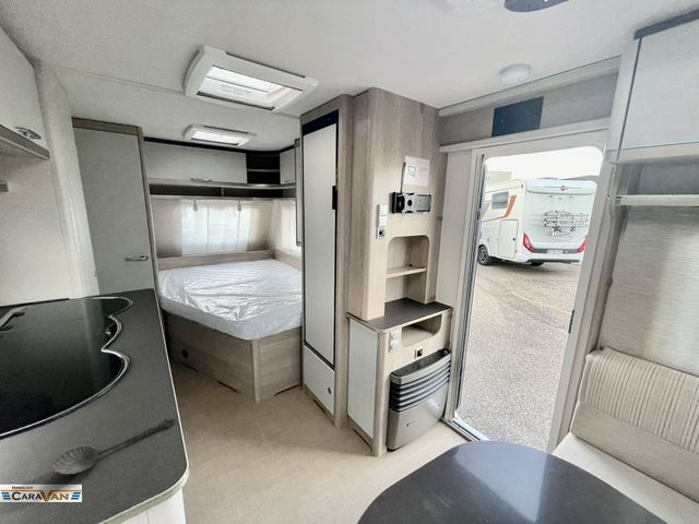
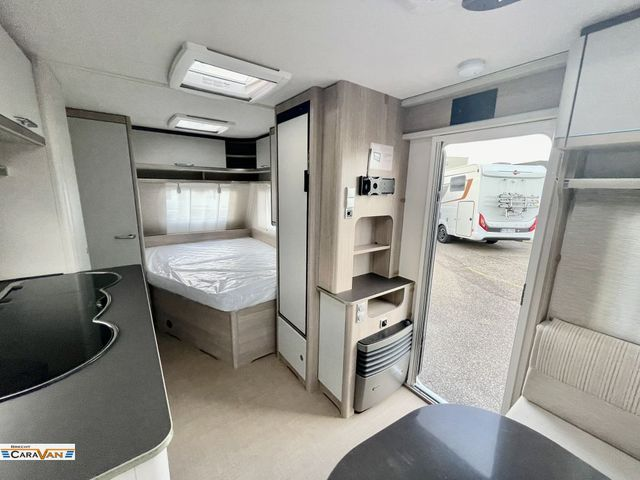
- spoon (122, 442)
